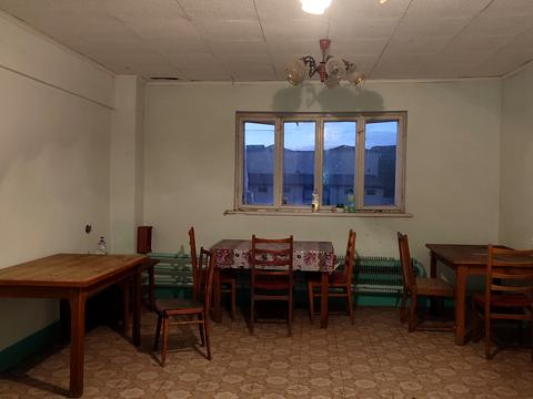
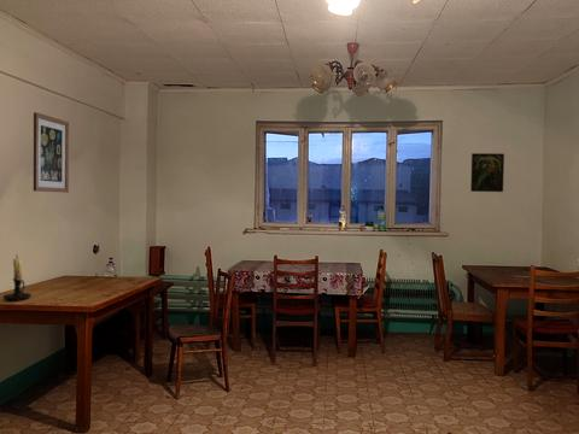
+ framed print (487, 172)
+ wall art (52, 154)
+ candle holder (18, 274)
